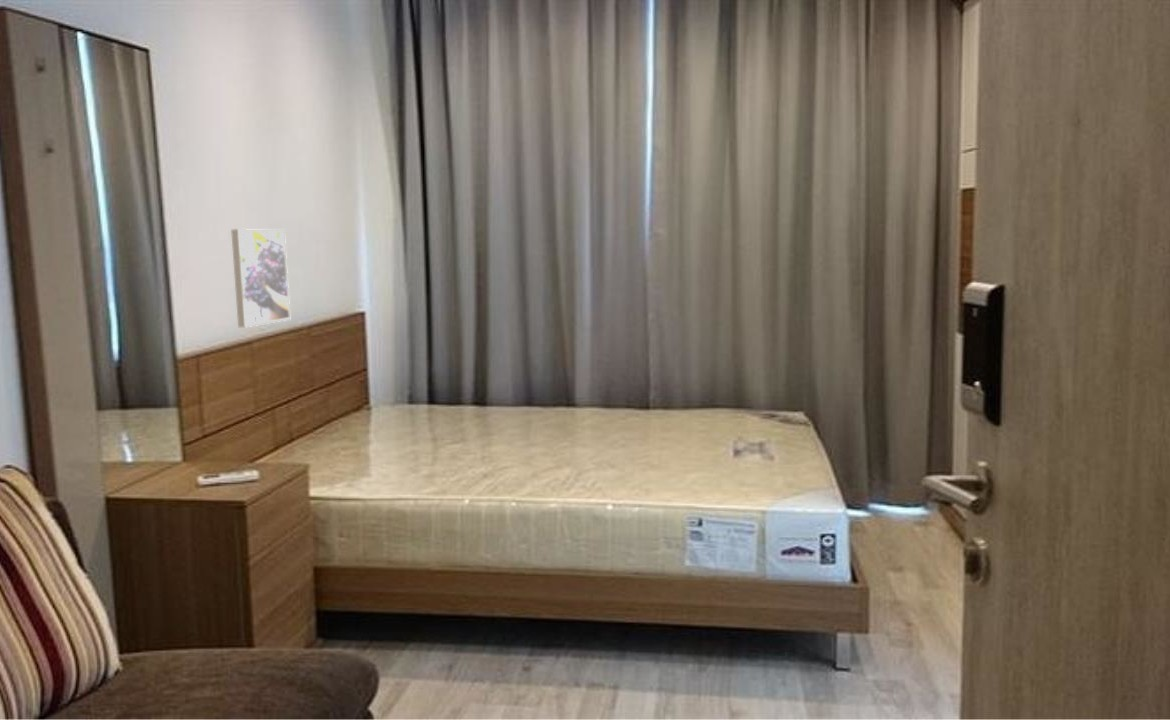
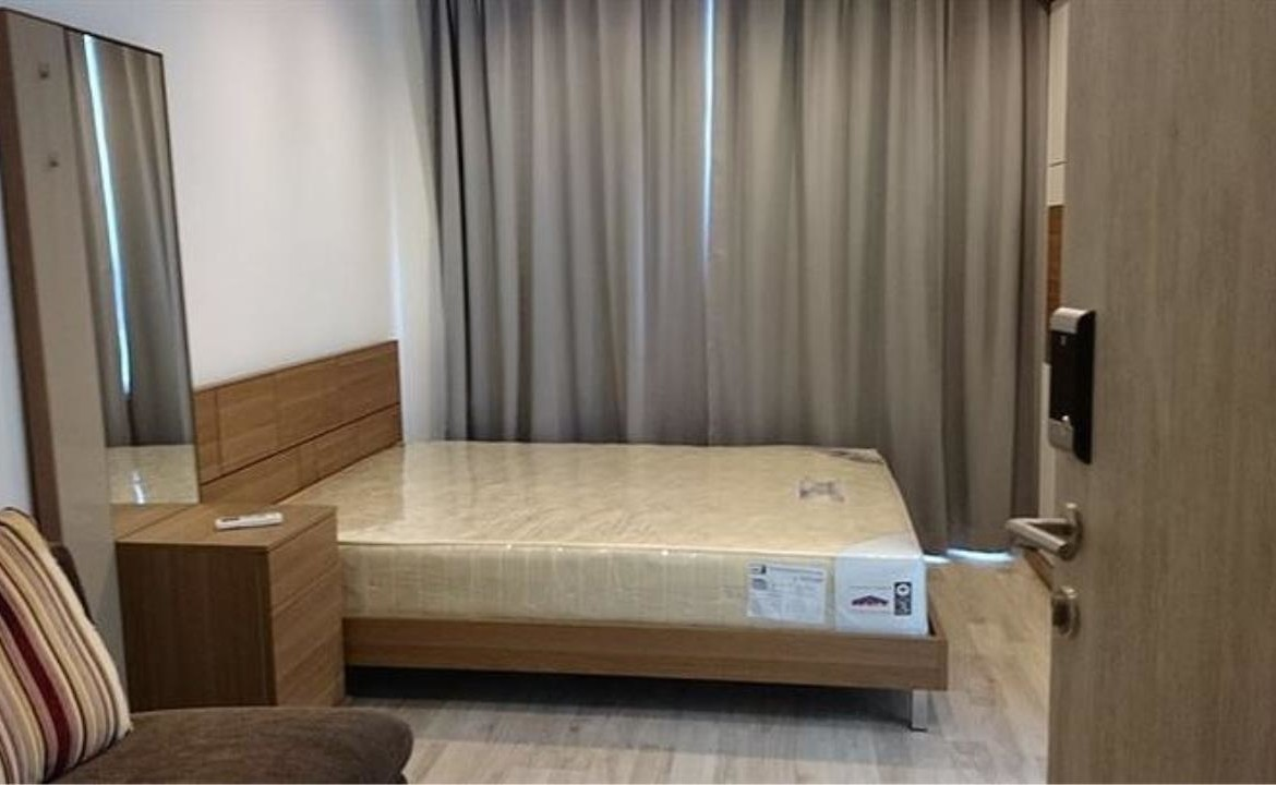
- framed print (262, 276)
